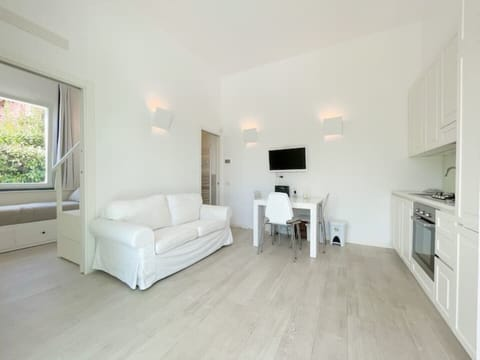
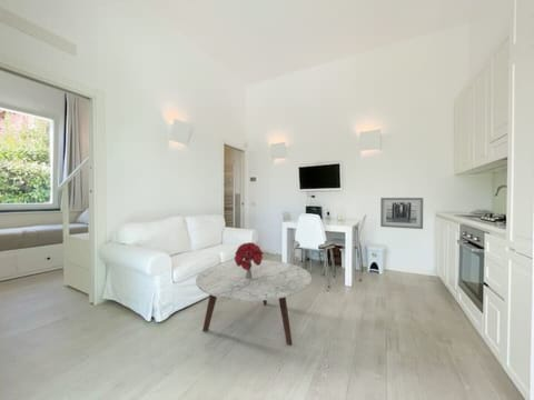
+ wall art (400, 212)
+ coffee table (254, 299)
+ bouquet (248, 260)
